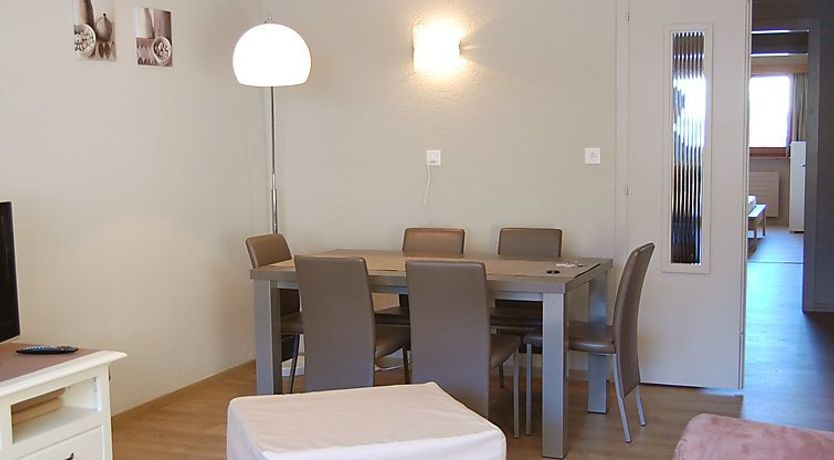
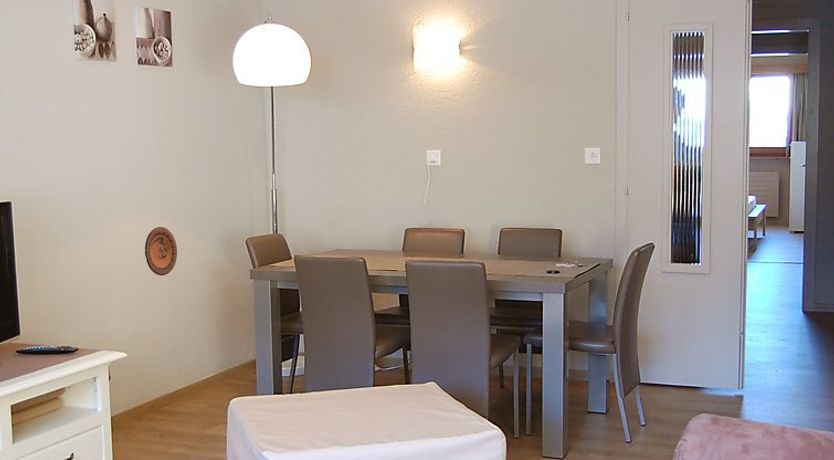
+ decorative plate (160, 251)
